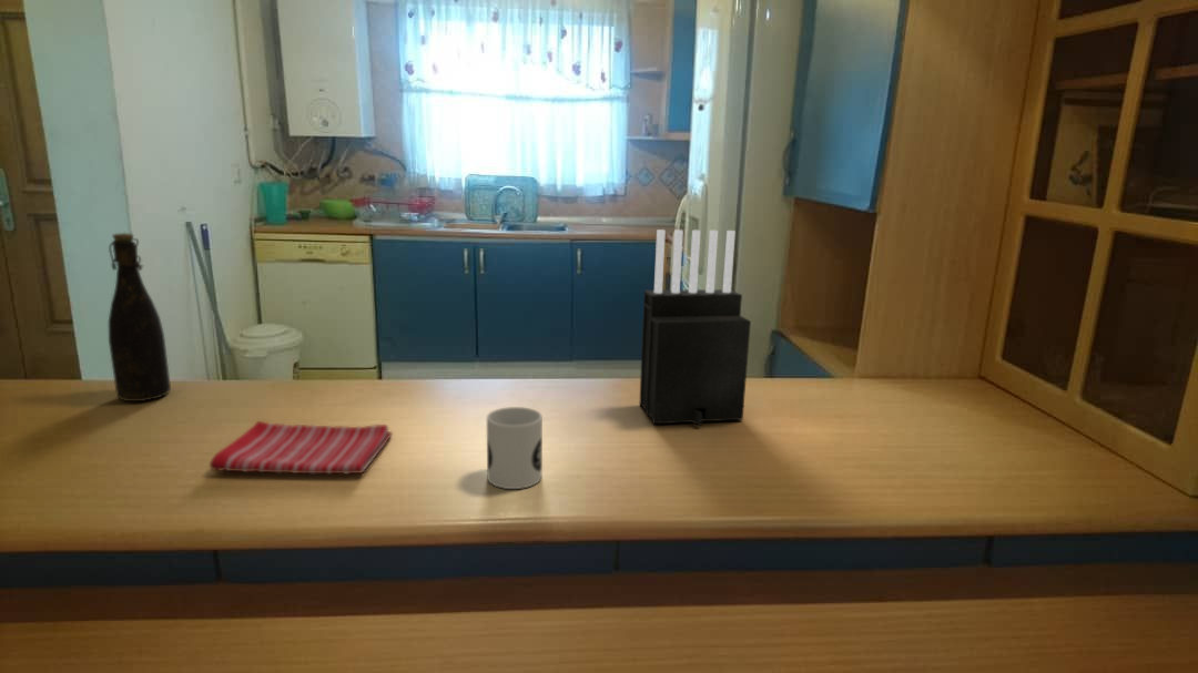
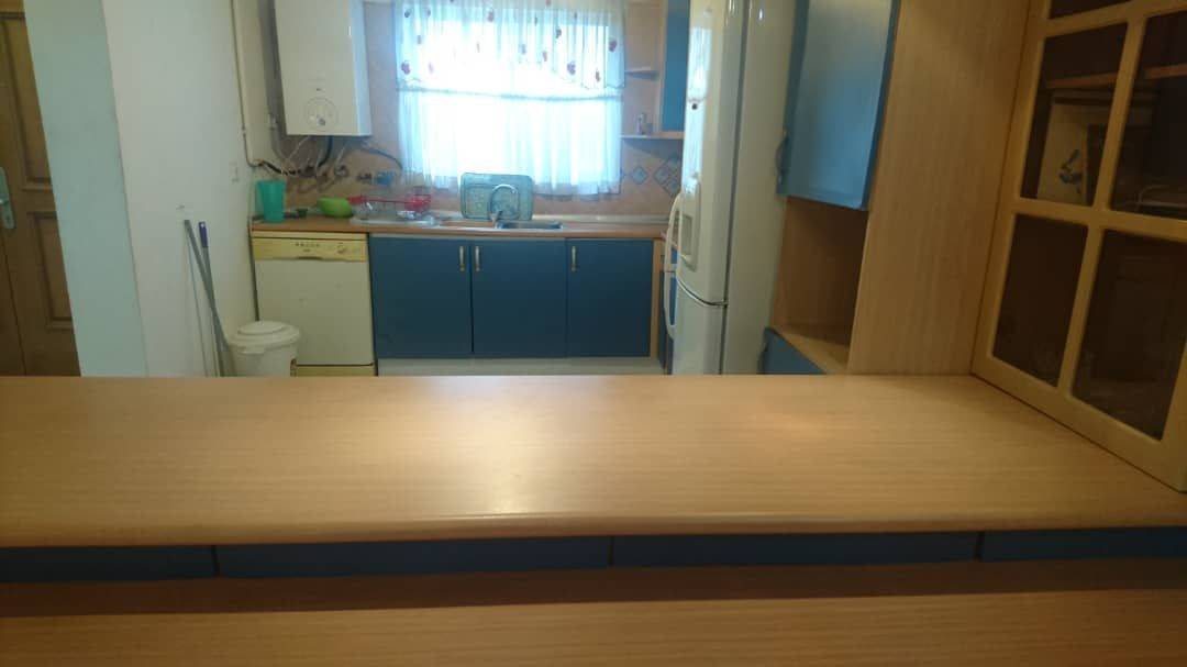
- knife block (697, 326)
- dish towel (305, 446)
- bottle (133, 316)
- mug (516, 441)
